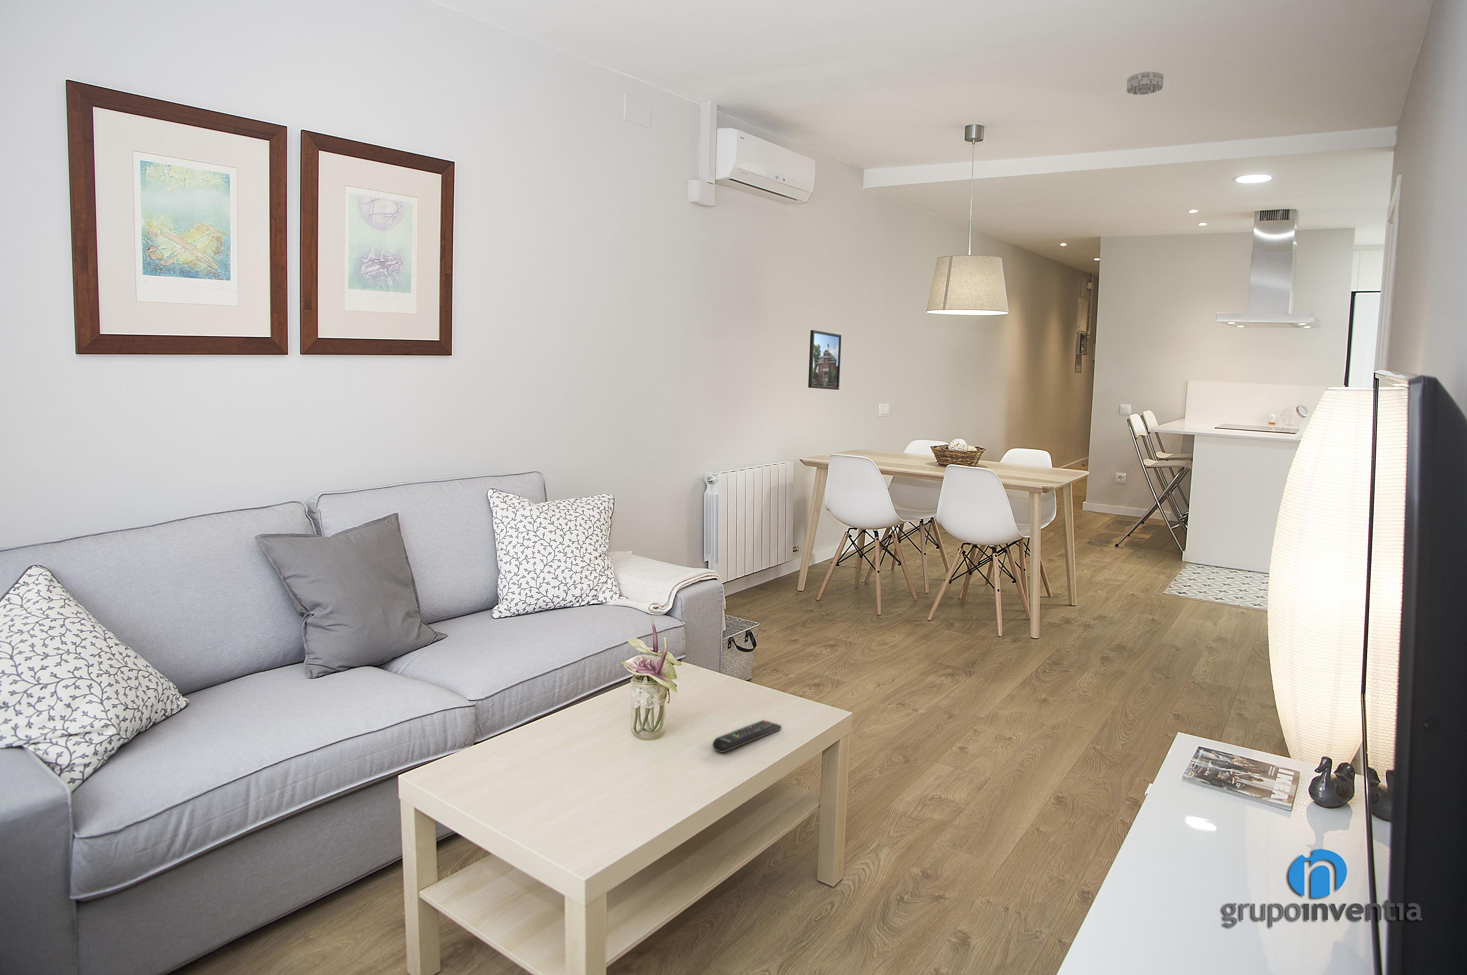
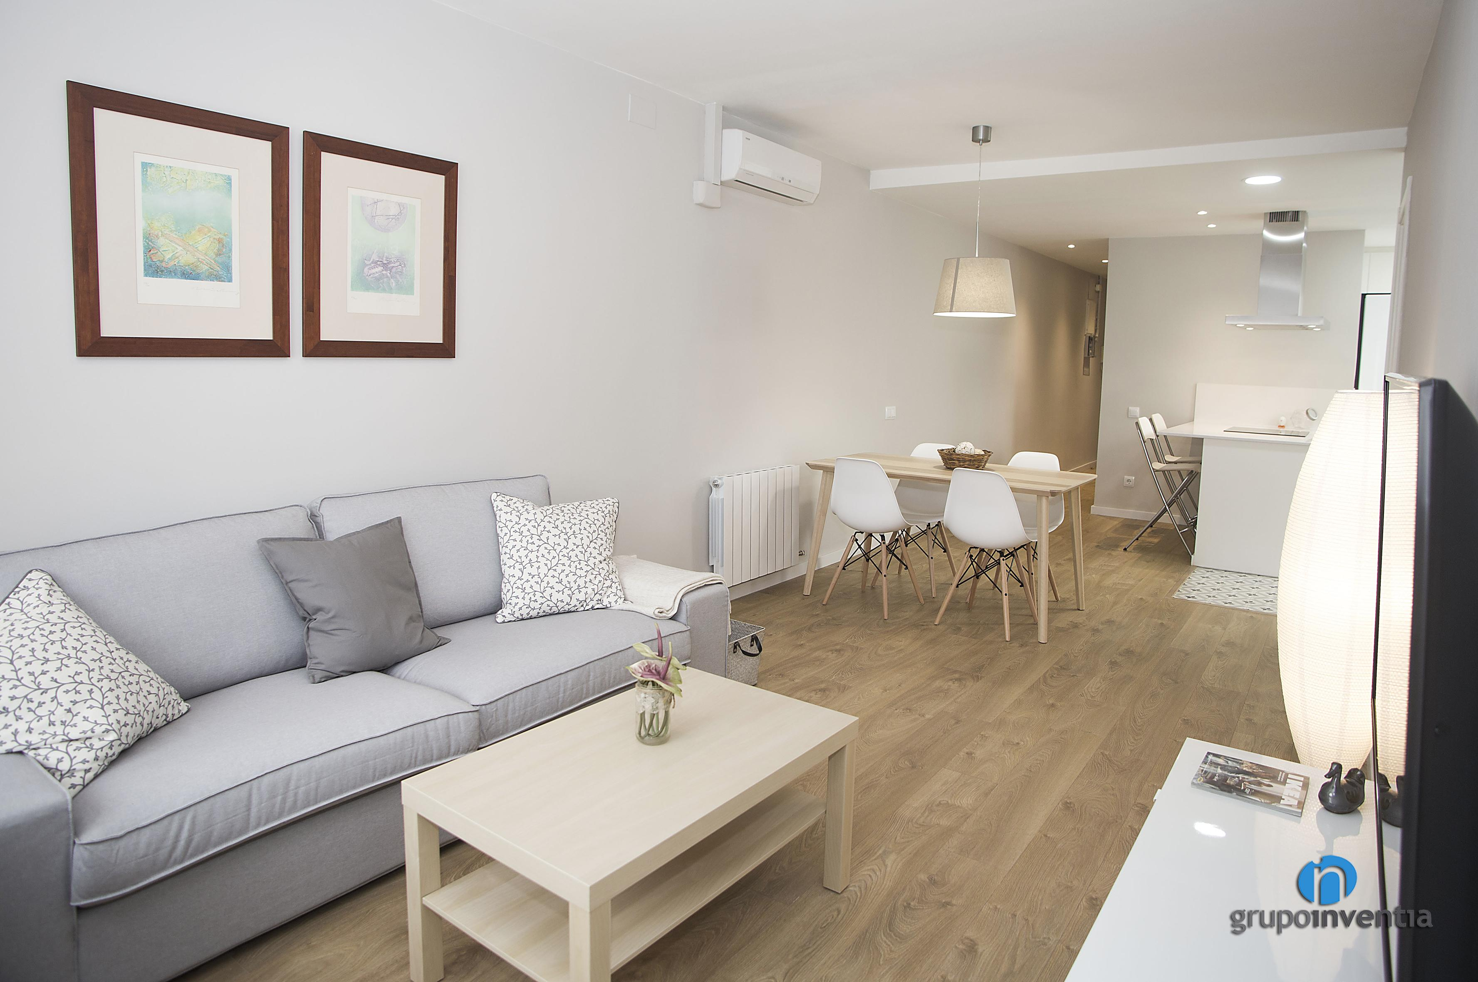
- remote control (748, 735)
- smoke detector (1145, 83)
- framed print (825, 360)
